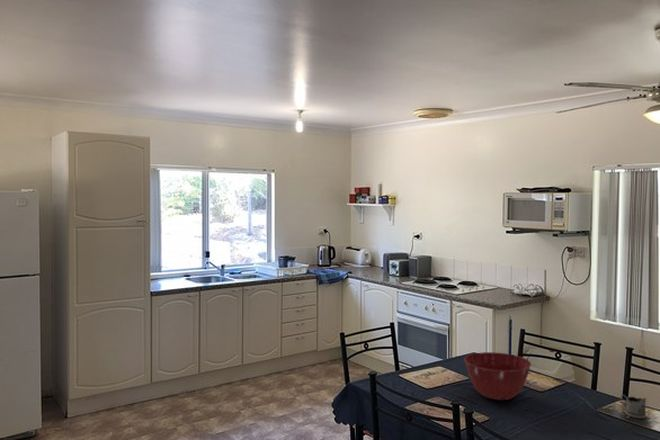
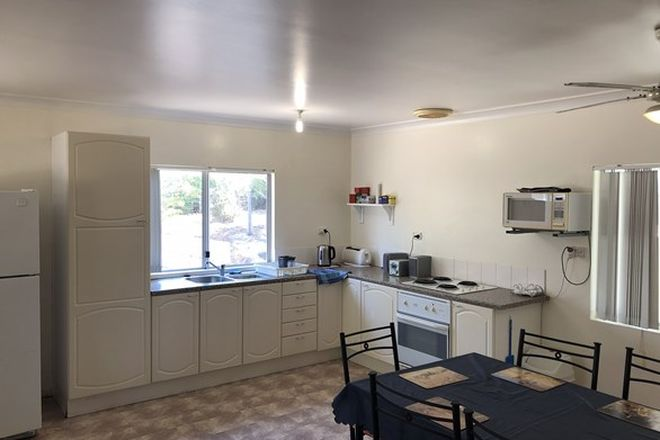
- tea glass holder (632, 404)
- mixing bowl (496, 377)
